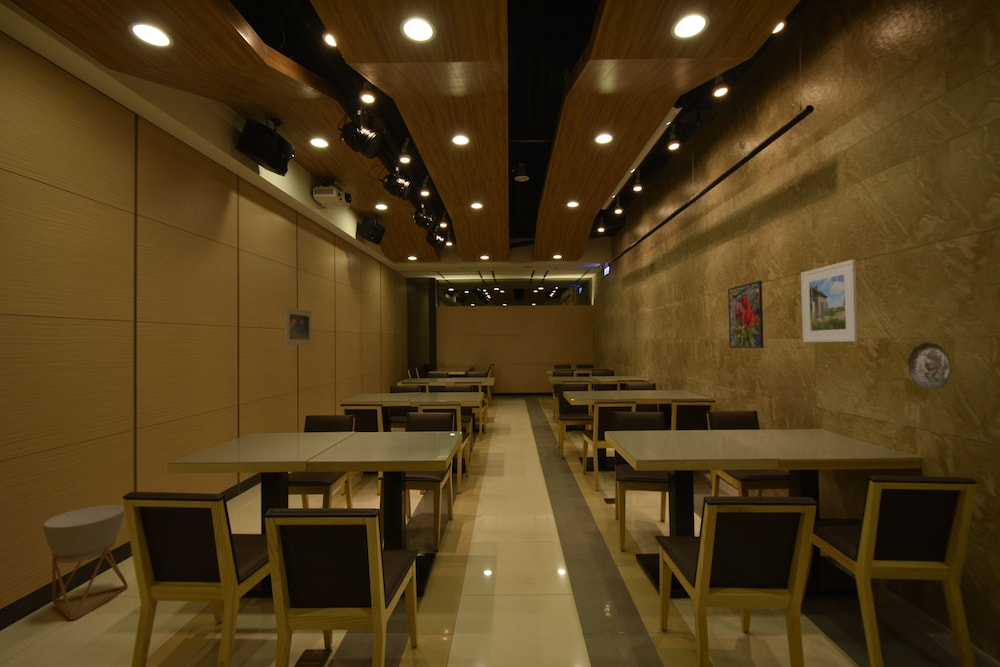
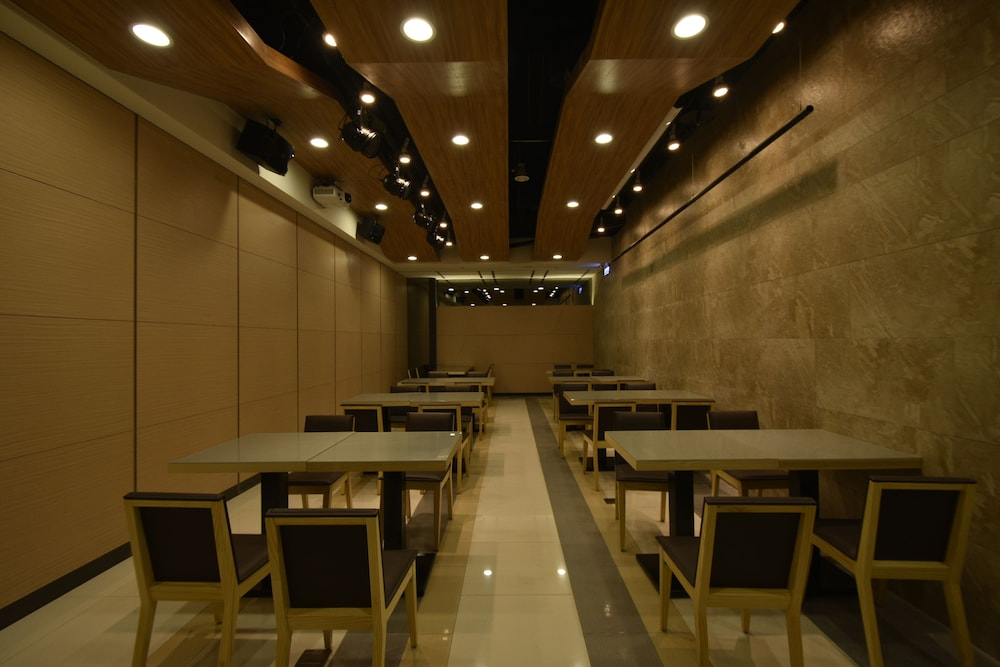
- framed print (744, 316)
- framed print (827, 304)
- decorative plate (930, 366)
- planter (85, 559)
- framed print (299, 327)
